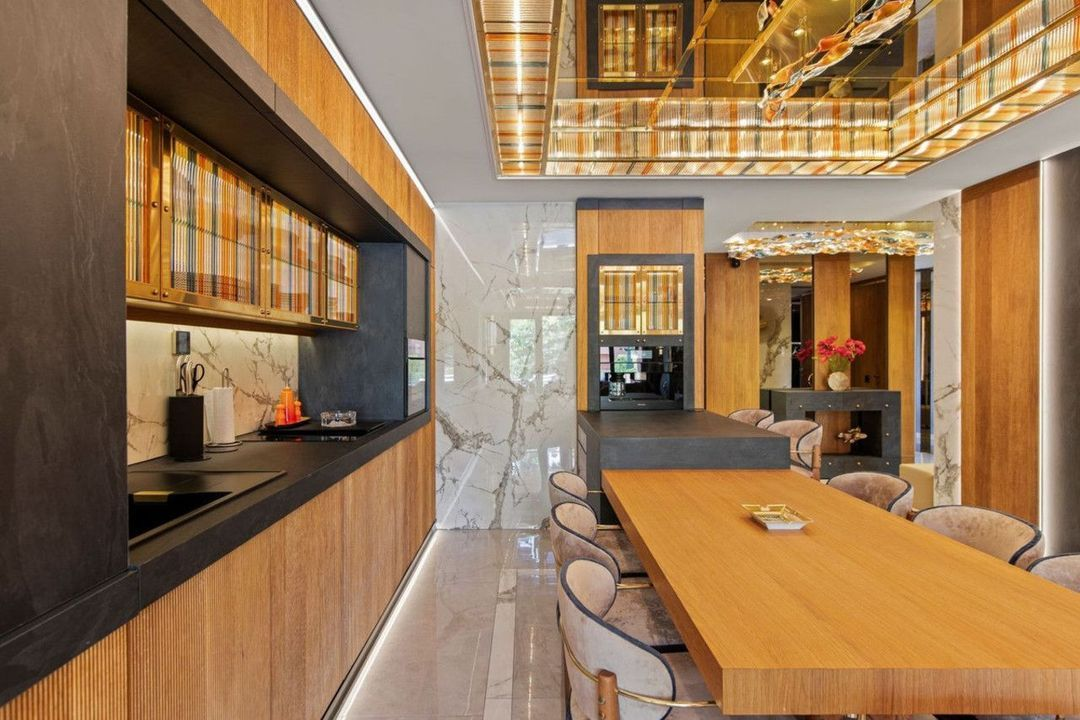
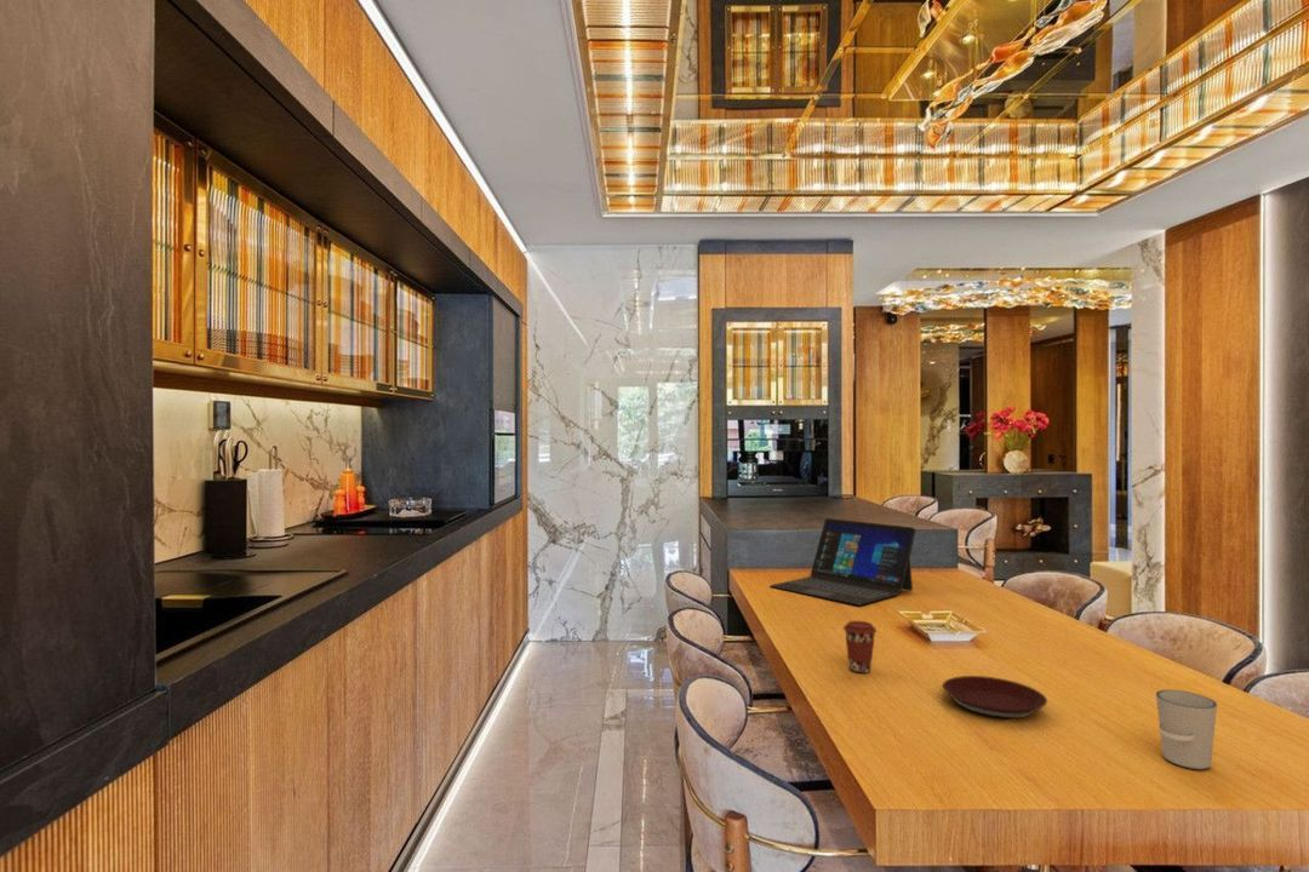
+ plate (993, 698)
+ laptop (841, 557)
+ coffee cup (859, 647)
+ cup (1183, 730)
